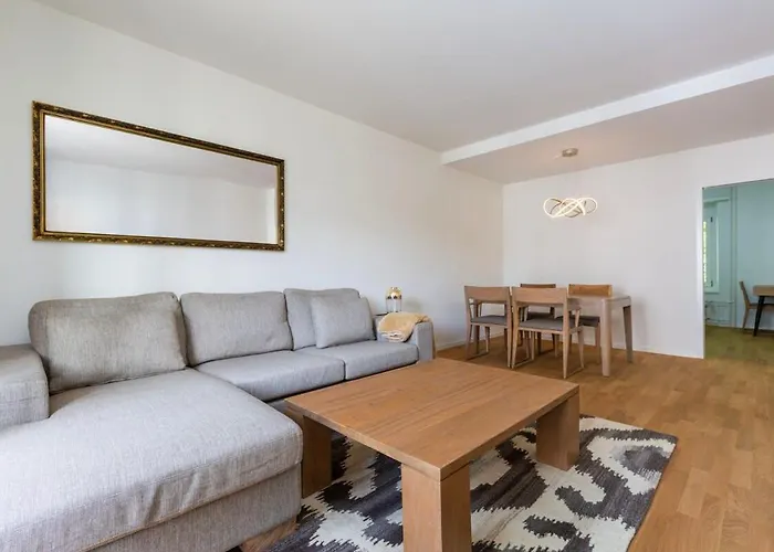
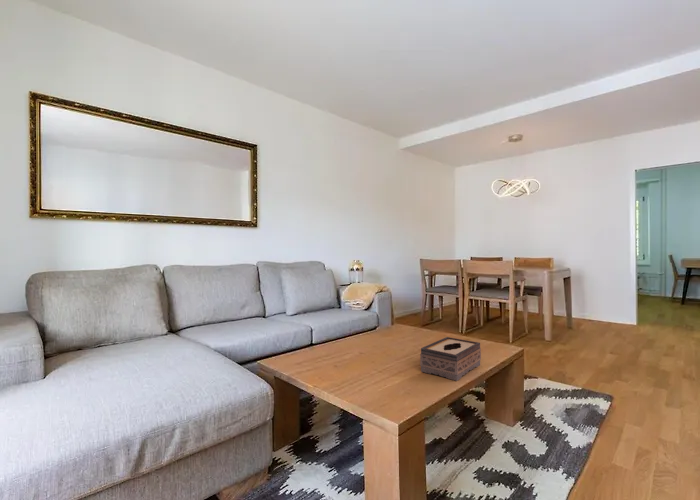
+ tissue box (451, 356)
